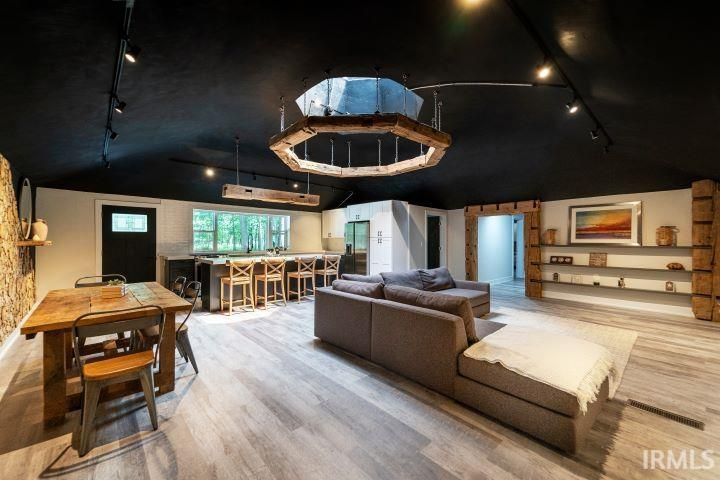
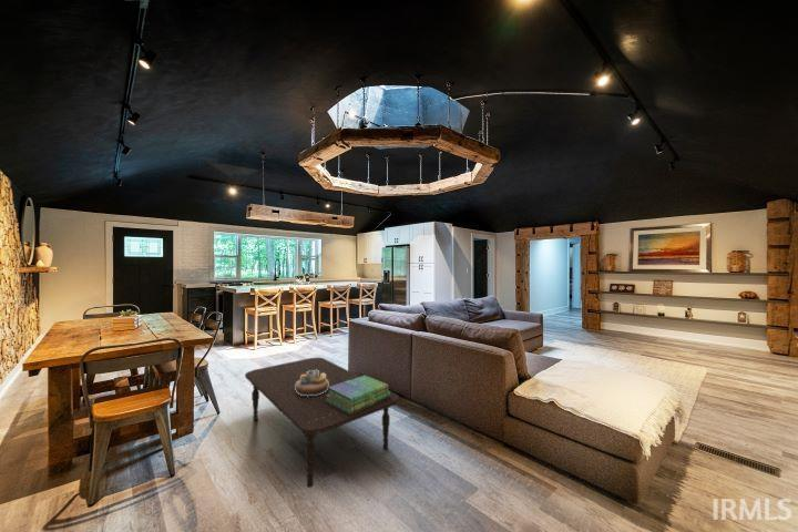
+ stack of books (358, 393)
+ coffee table (315, 408)
+ decorative bowl (311, 380)
